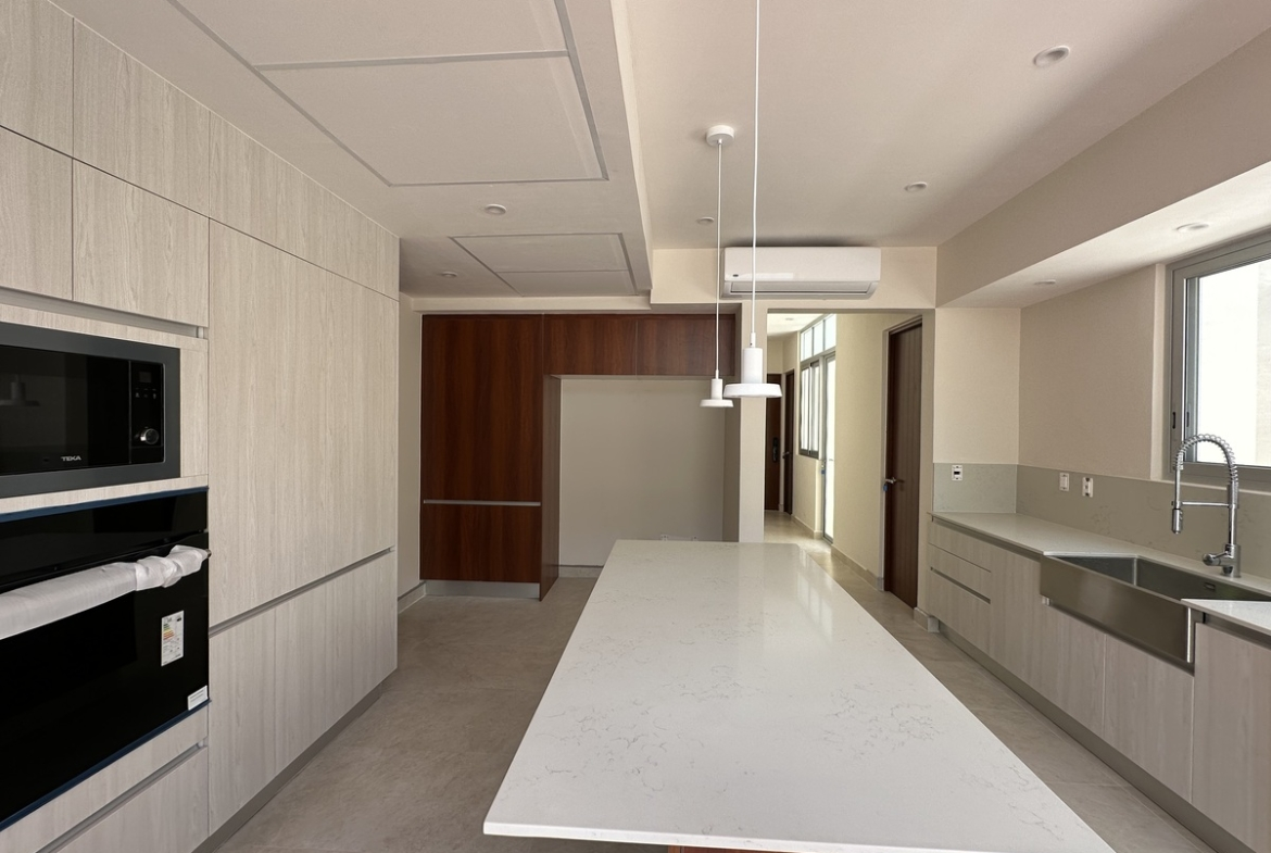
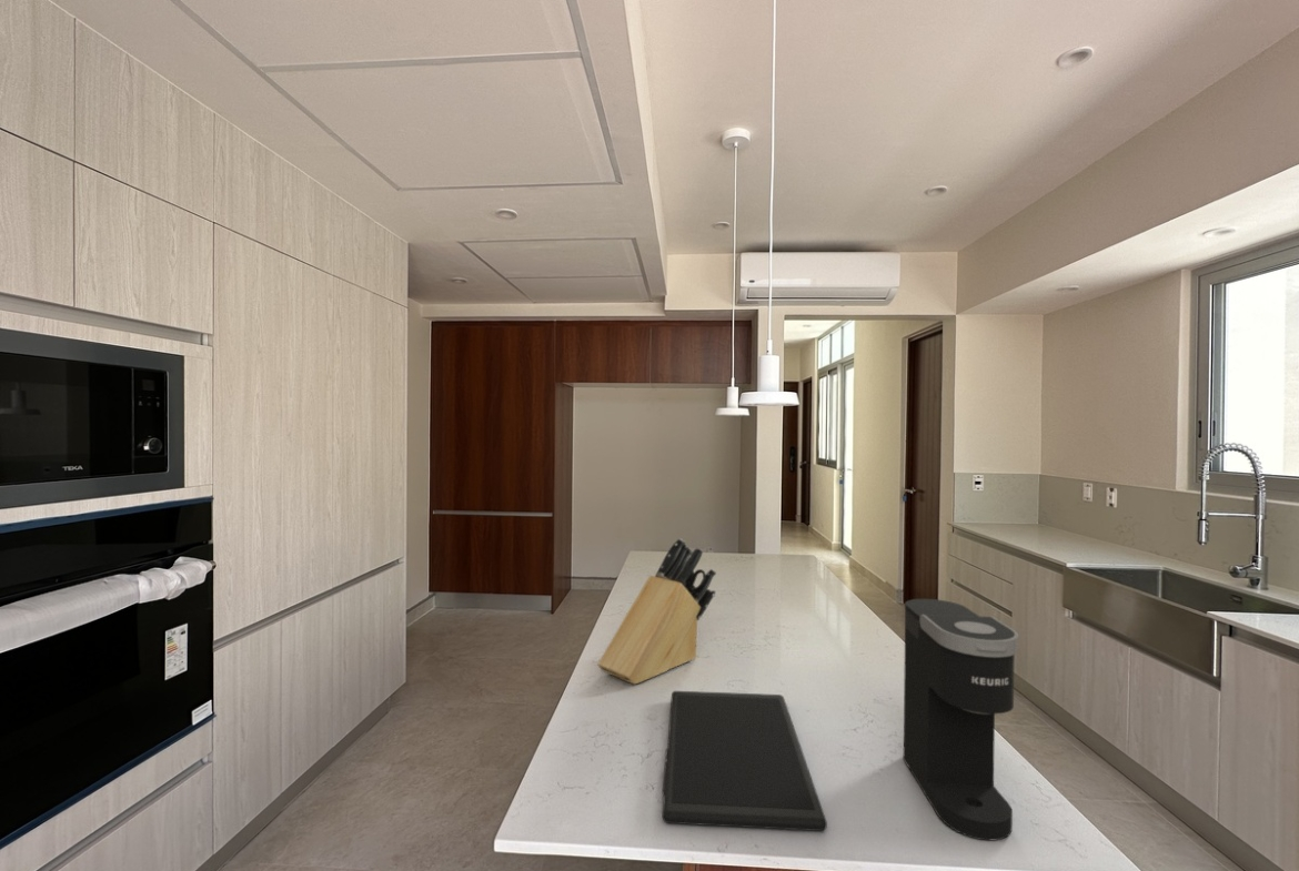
+ cutting board (733, 747)
+ knife block (661, 604)
+ coffee maker (954, 702)
